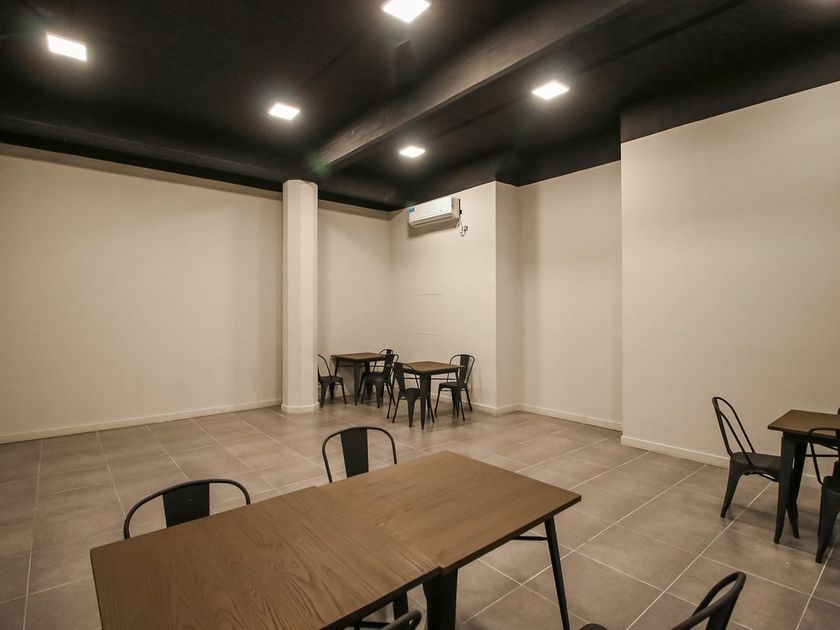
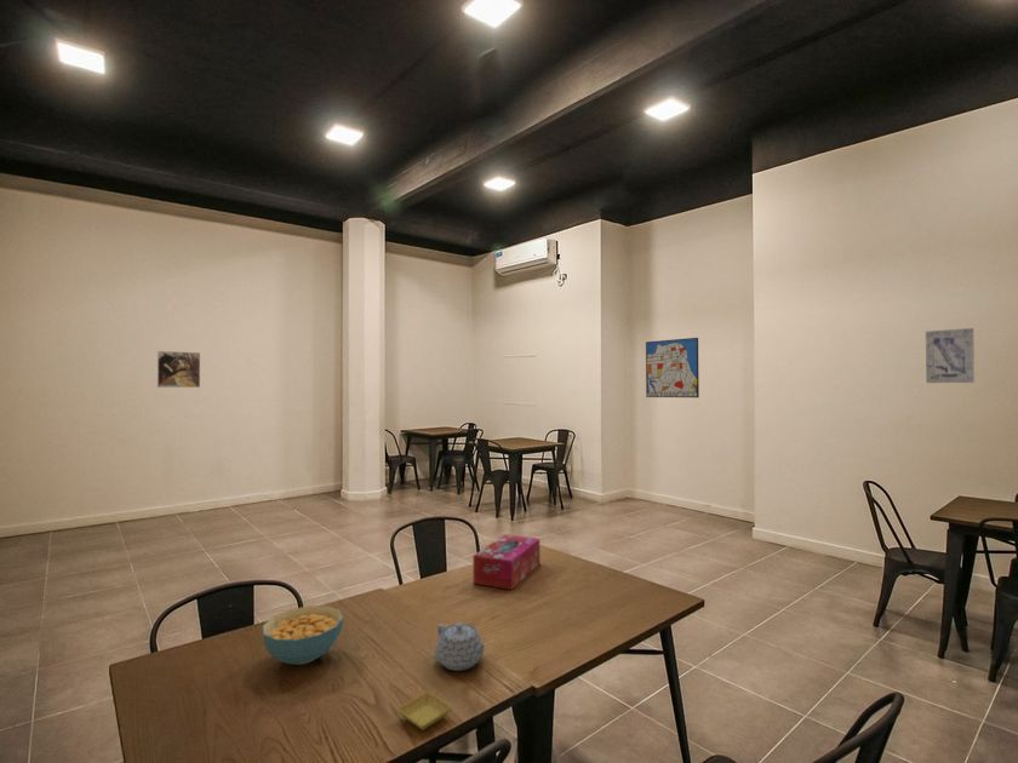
+ saucer (424, 712)
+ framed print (178, 369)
+ wall art (949, 356)
+ teapot (461, 643)
+ cereal bowl (303, 639)
+ tissue box (508, 560)
+ wall art (670, 368)
